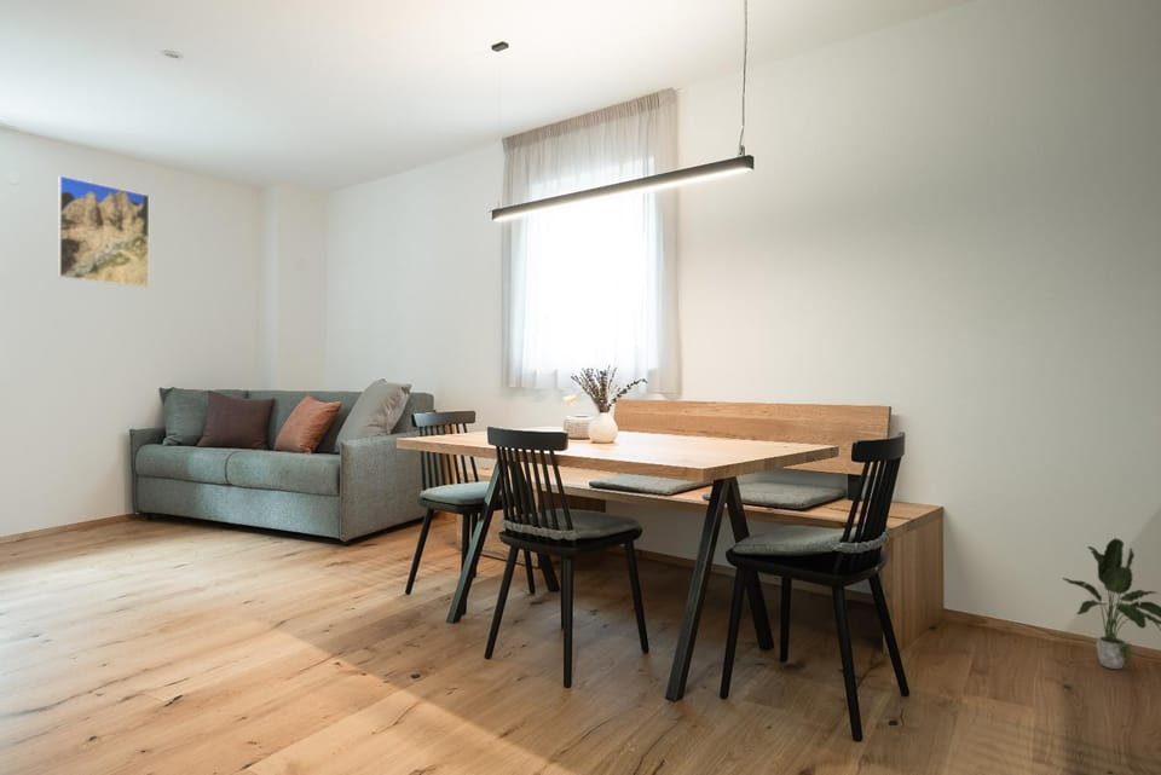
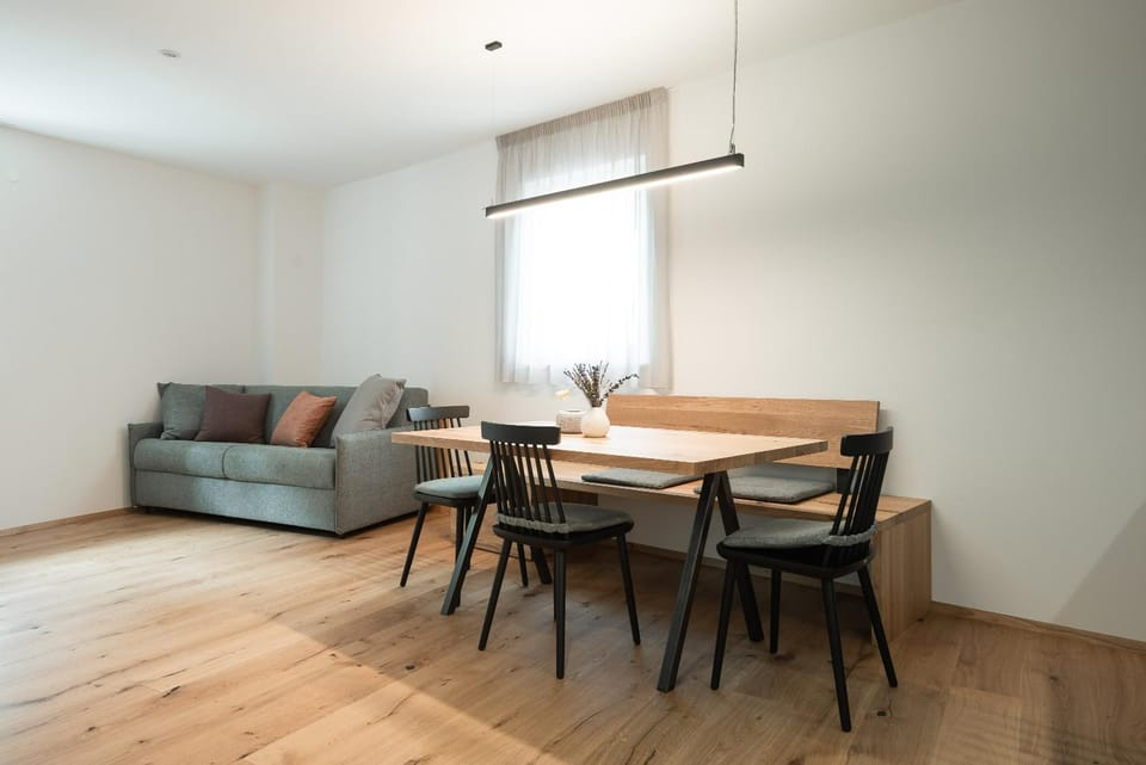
- potted plant (1115, 605)
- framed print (105, 233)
